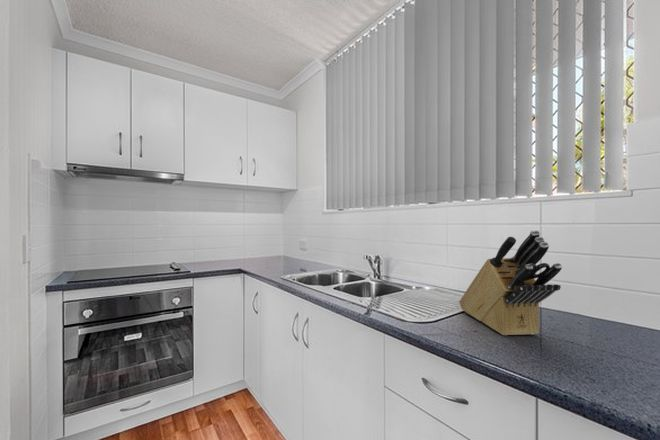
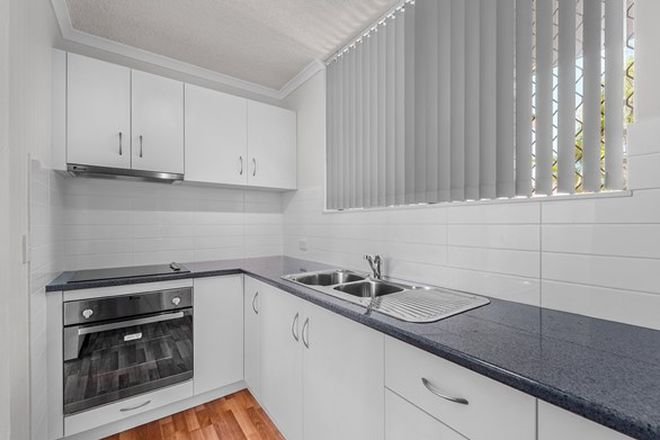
- knife block (502, 277)
